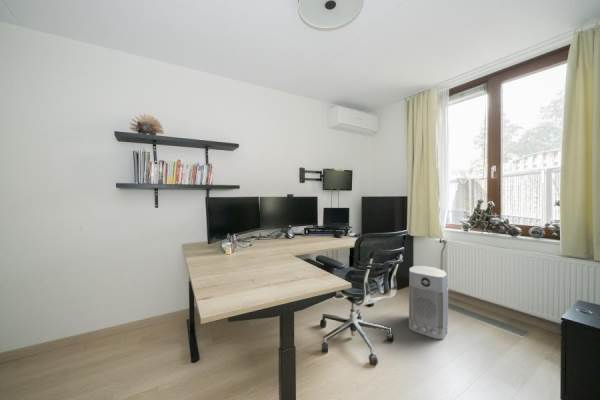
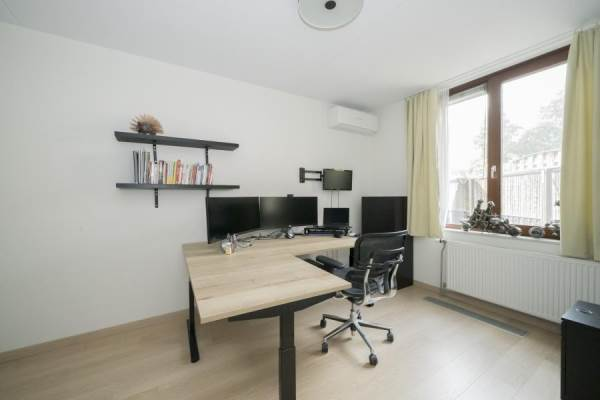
- air purifier (427, 298)
